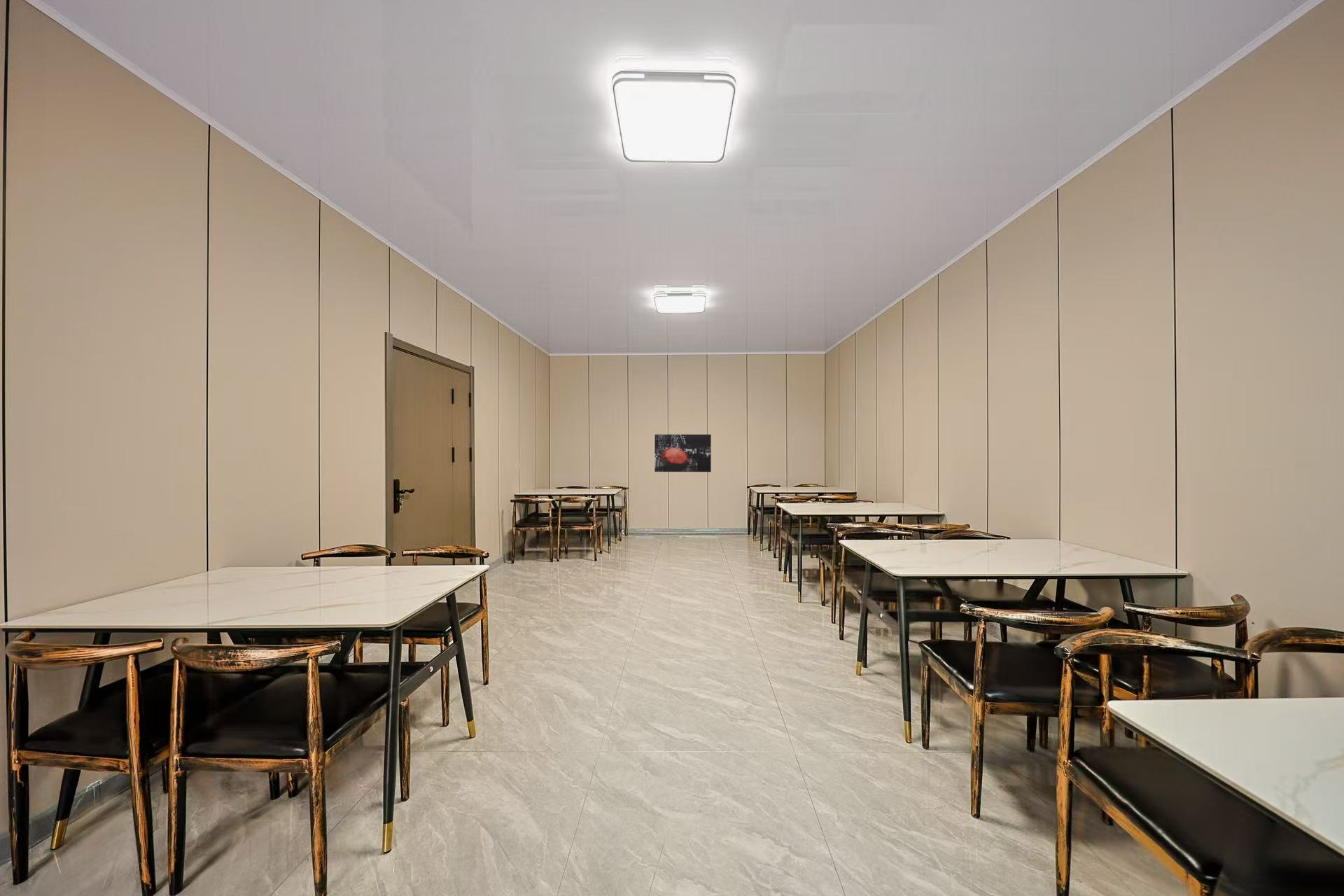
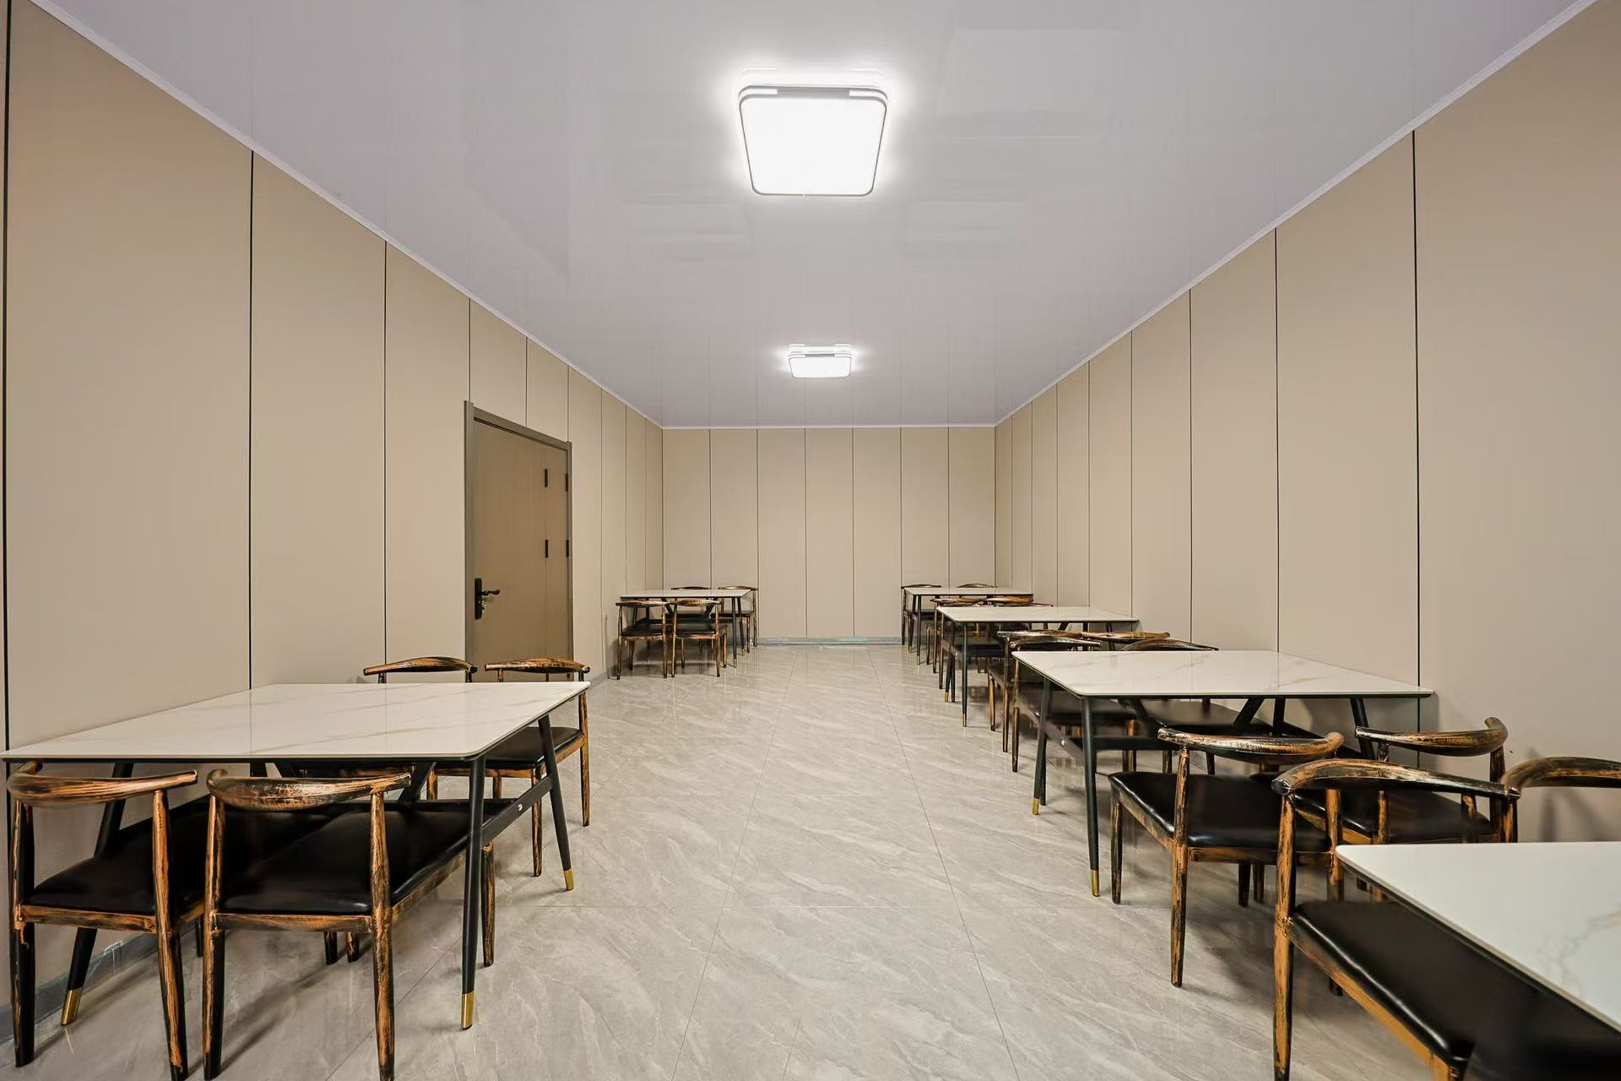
- wall art (682, 453)
